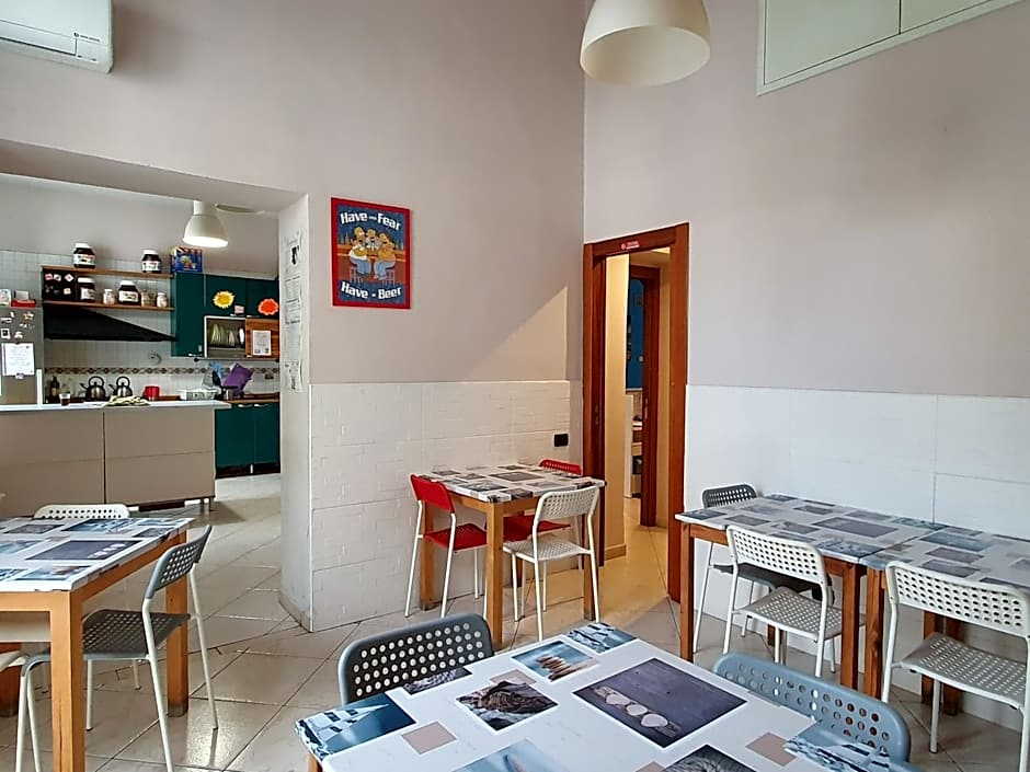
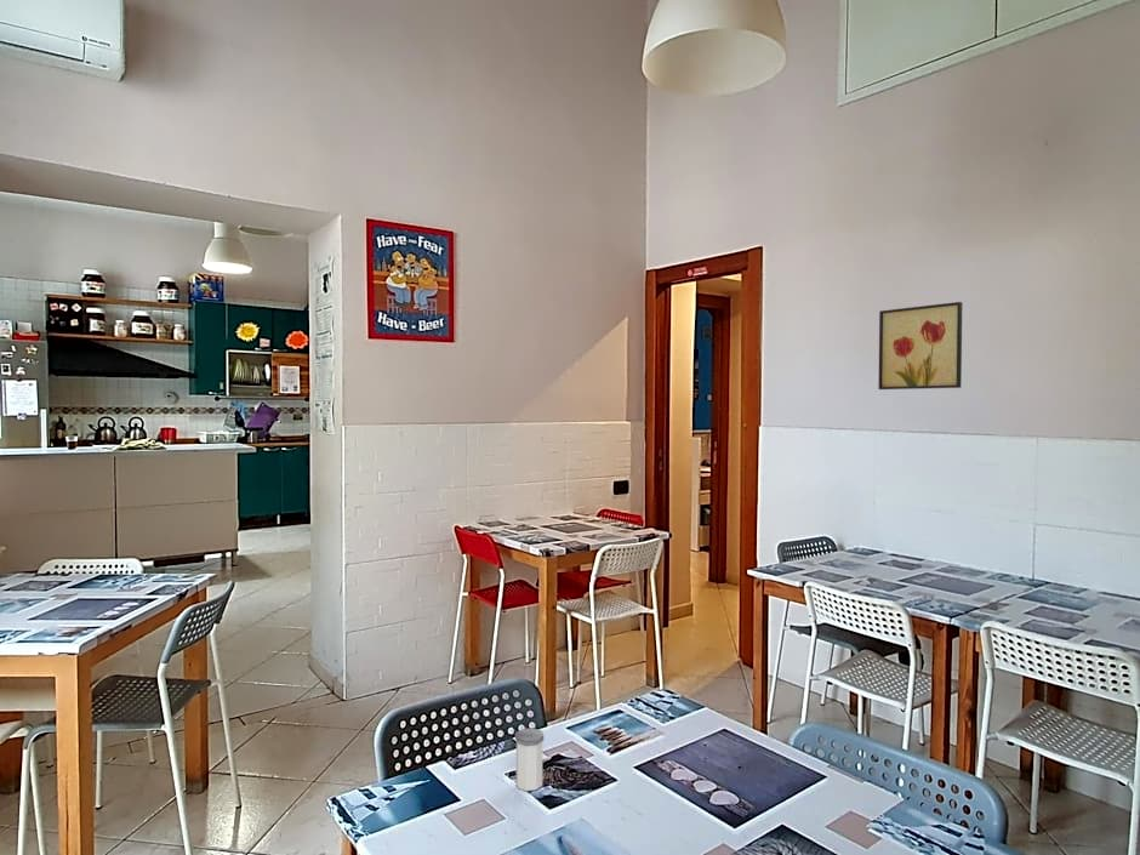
+ salt shaker (529, 759)
+ wall art (919, 347)
